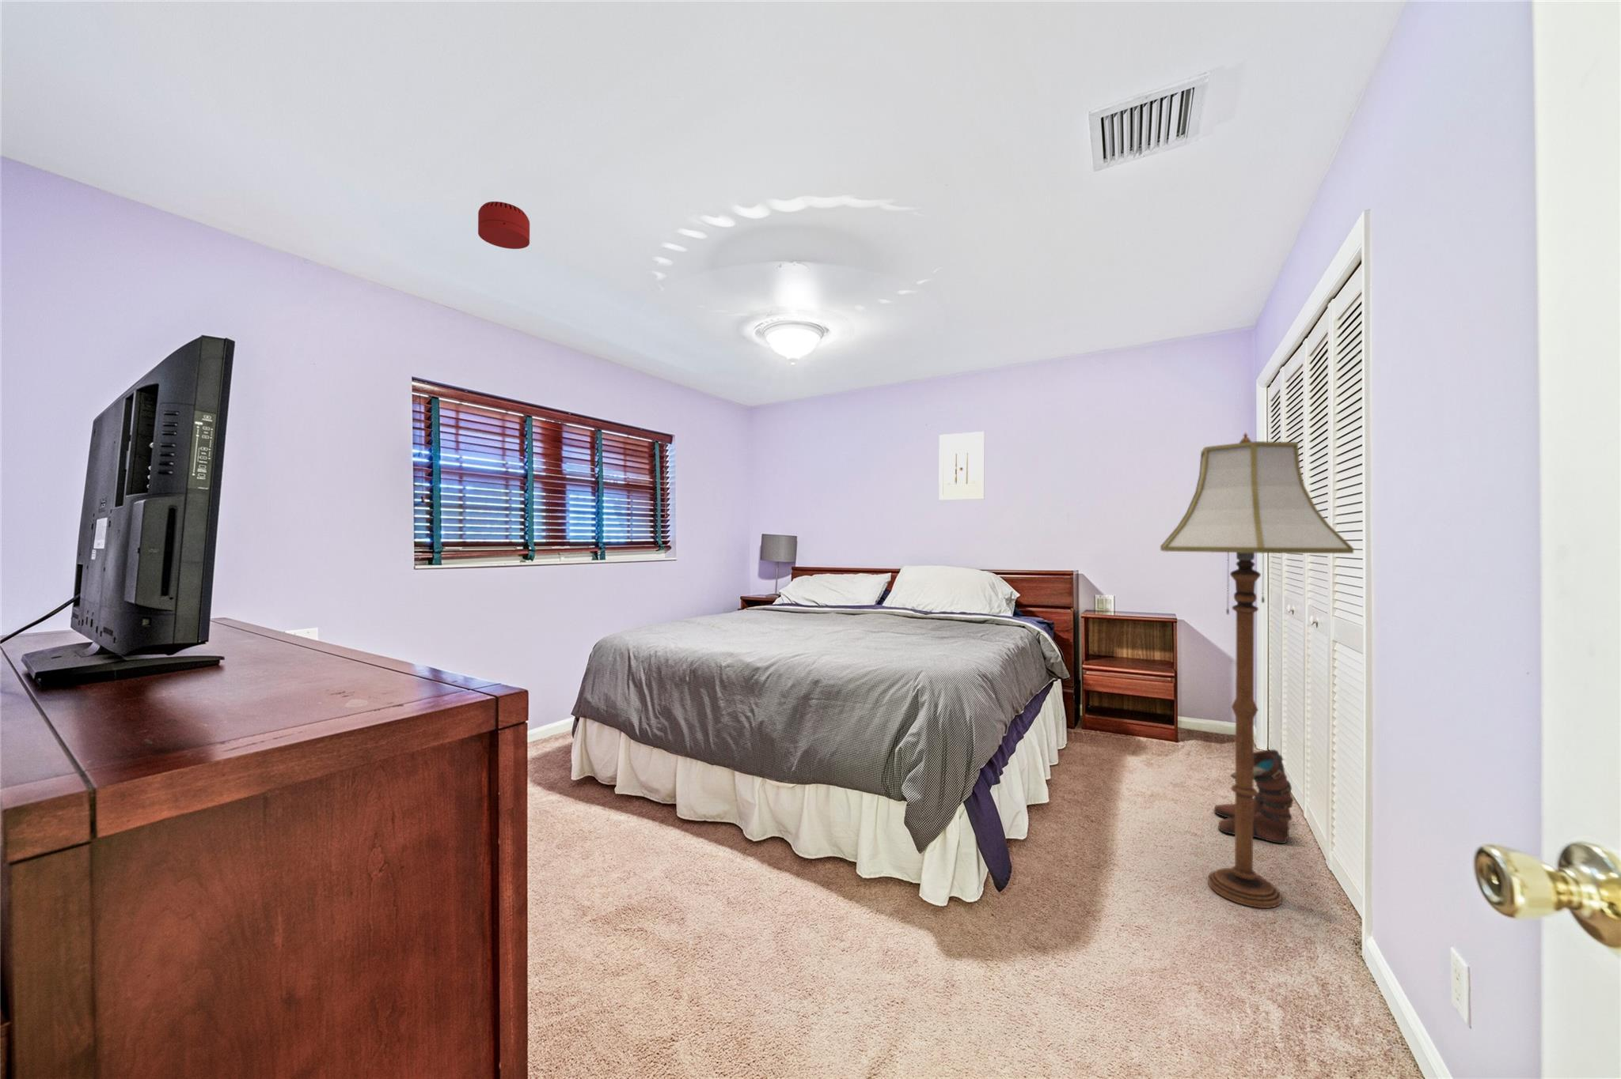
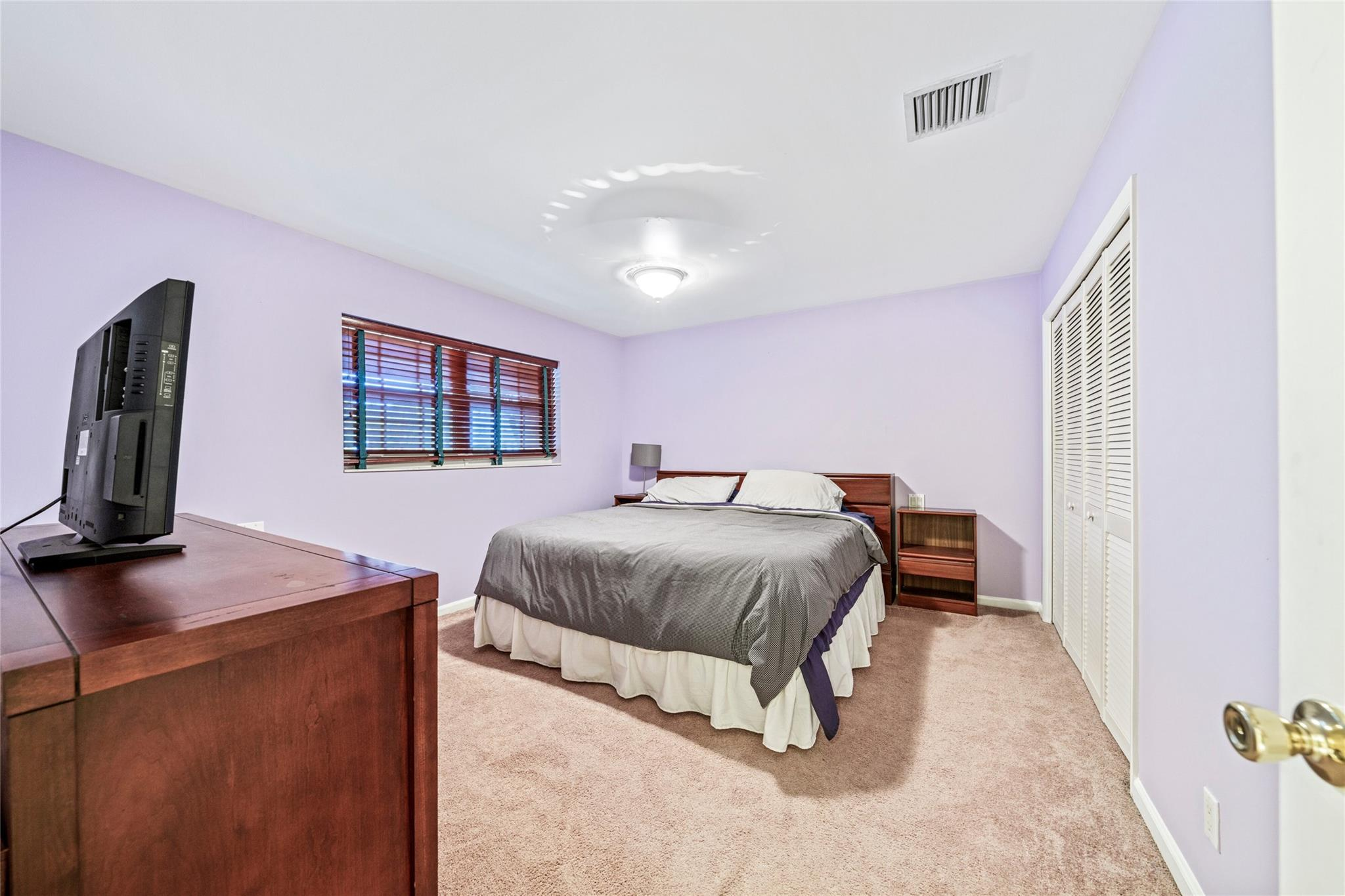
- smoke detector (504, 224)
- wall art (961, 466)
- floor lamp (1245, 661)
- boots (1258, 788)
